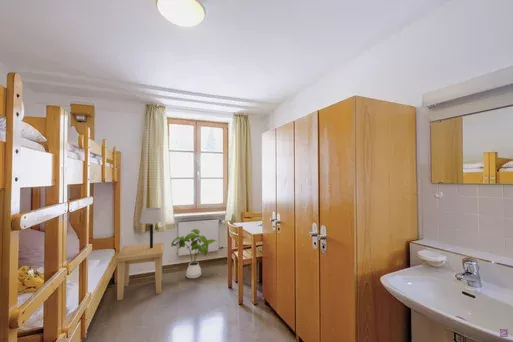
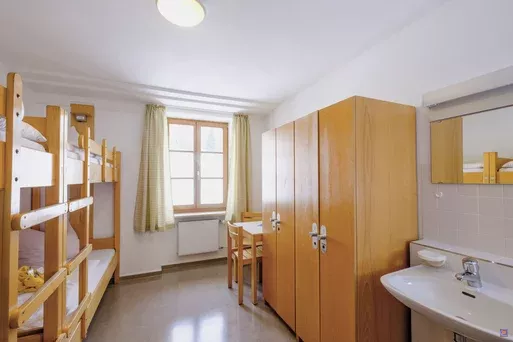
- table lamp (151, 228)
- side table (141, 262)
- house plant (197, 253)
